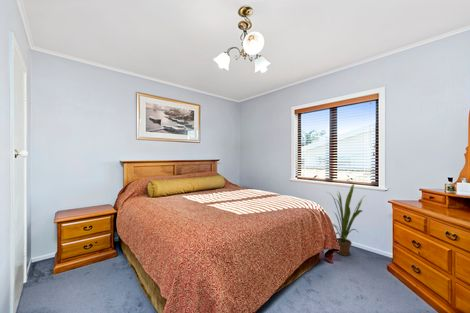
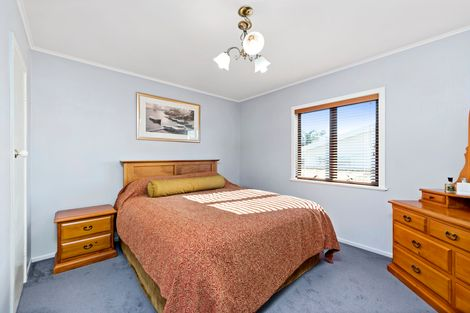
- house plant (343, 218)
